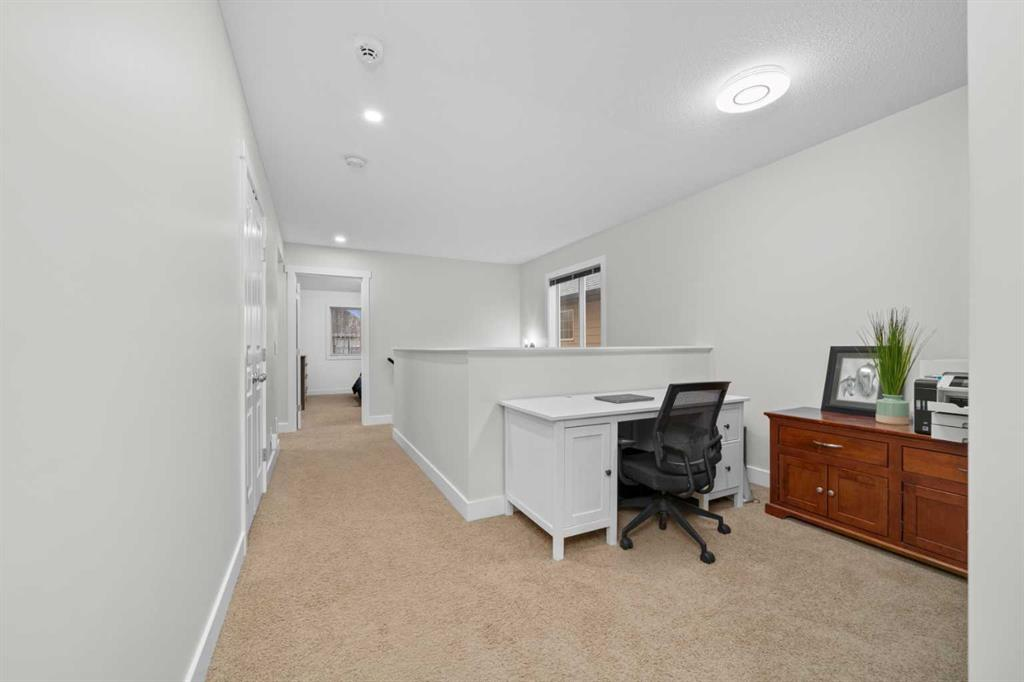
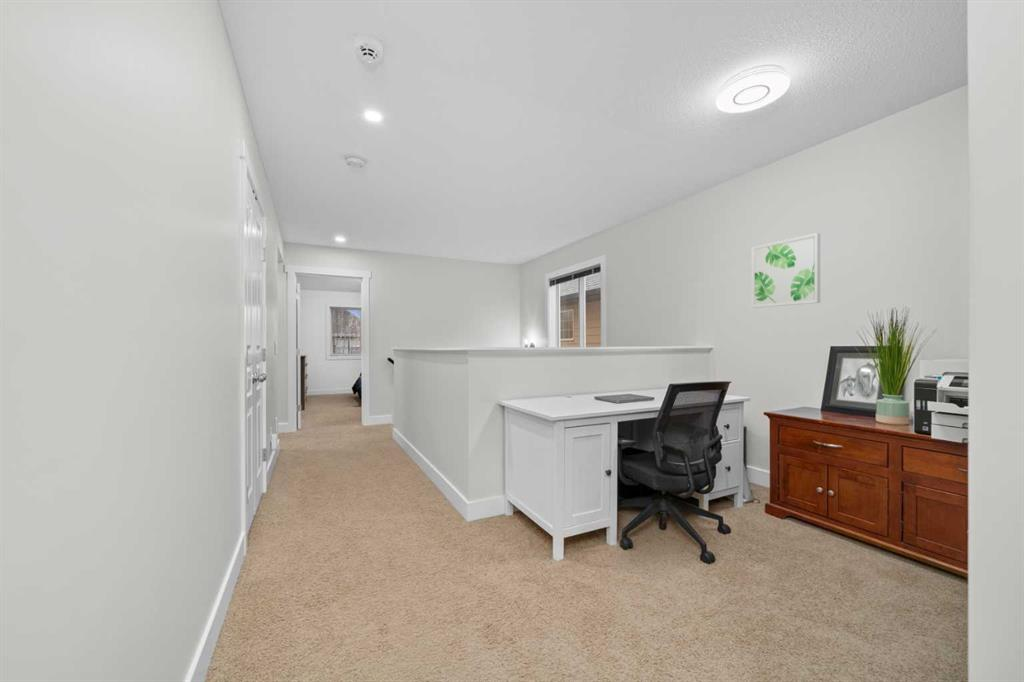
+ wall art (783, 273)
